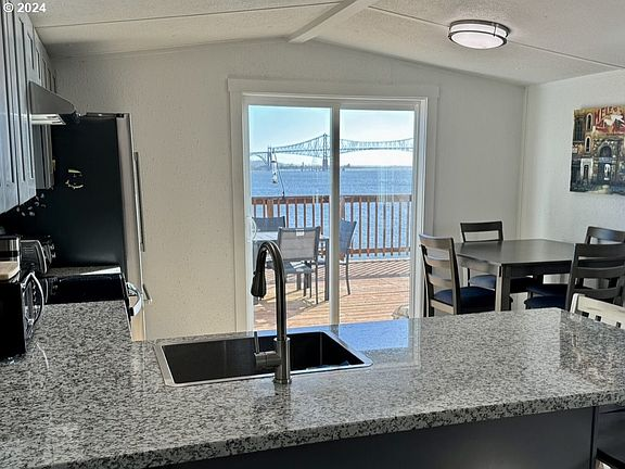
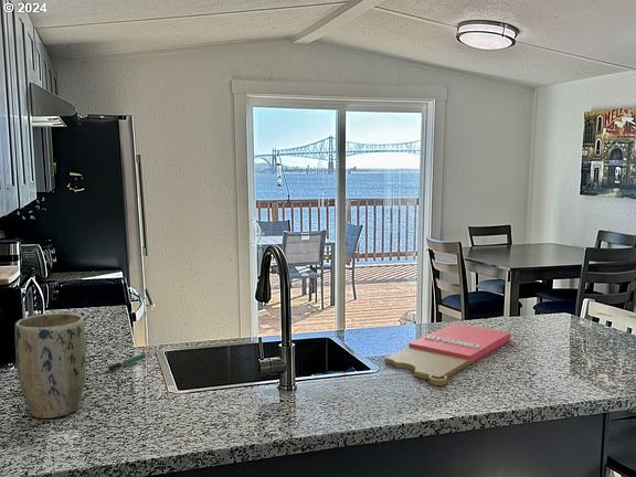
+ plant pot (52, 364)
+ pen (126, 361)
+ cutting board (448, 349)
